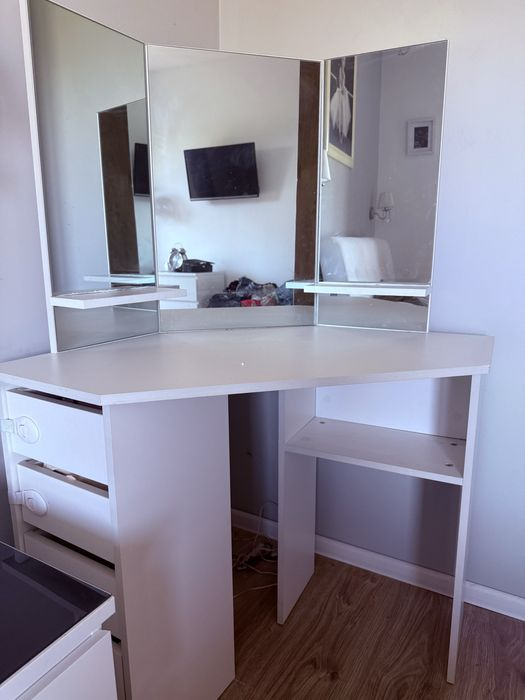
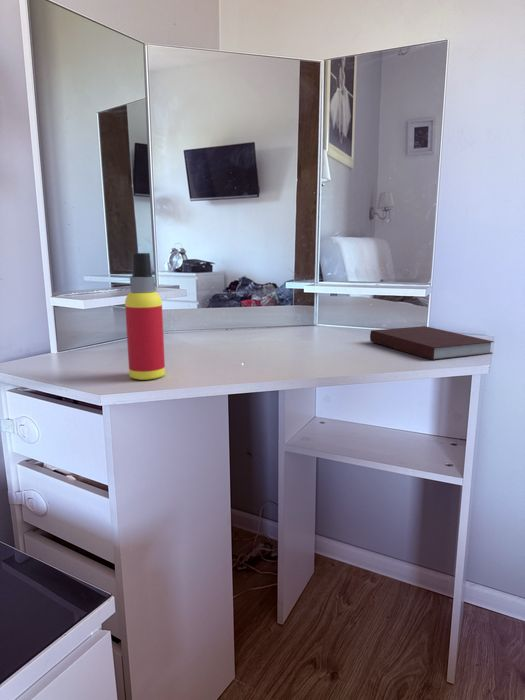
+ spray bottle (144, 316)
+ notebook (428, 341)
